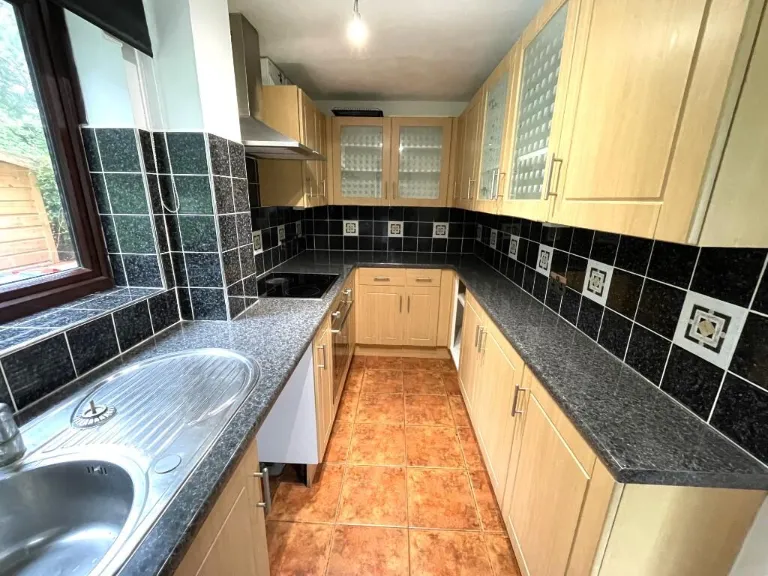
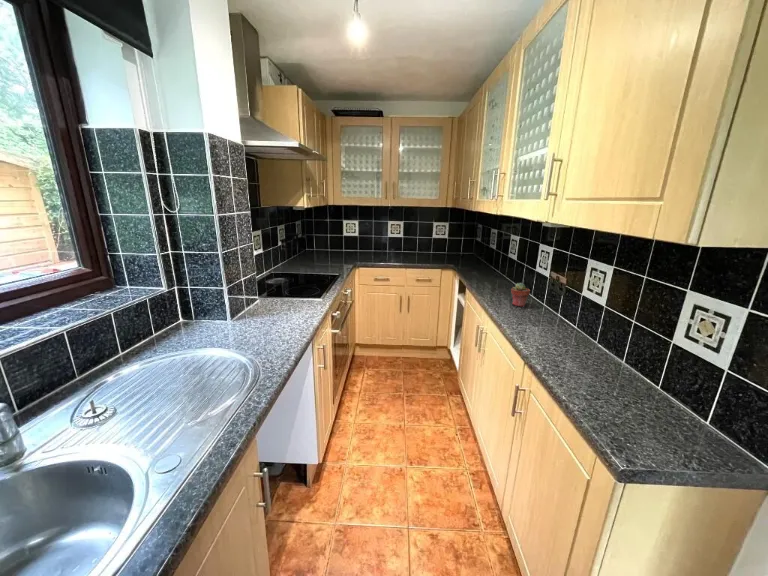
+ potted succulent (520, 293)
